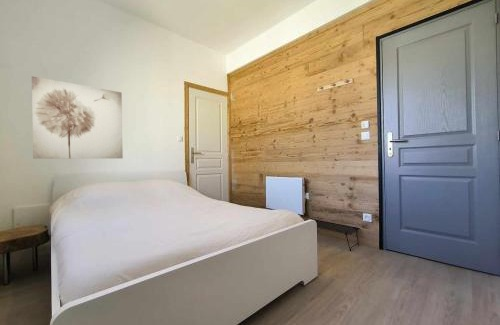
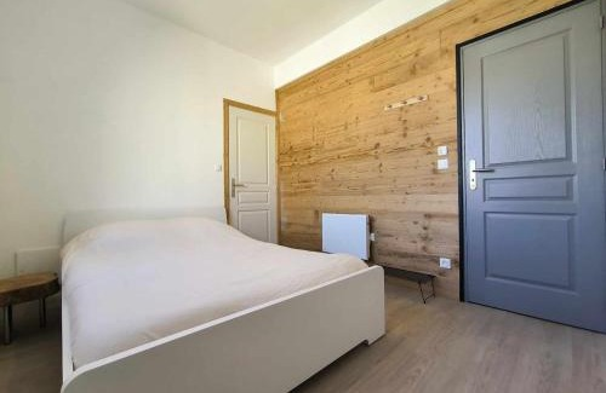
- wall art (81, 121)
